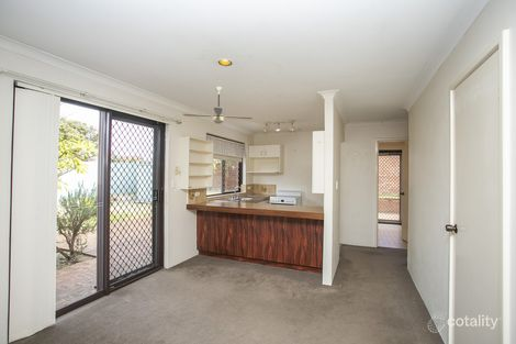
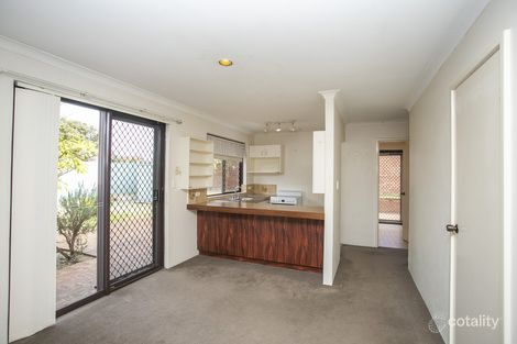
- ceiling fan (218, 104)
